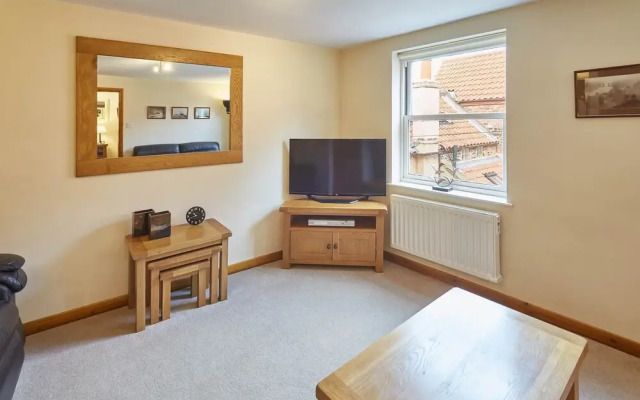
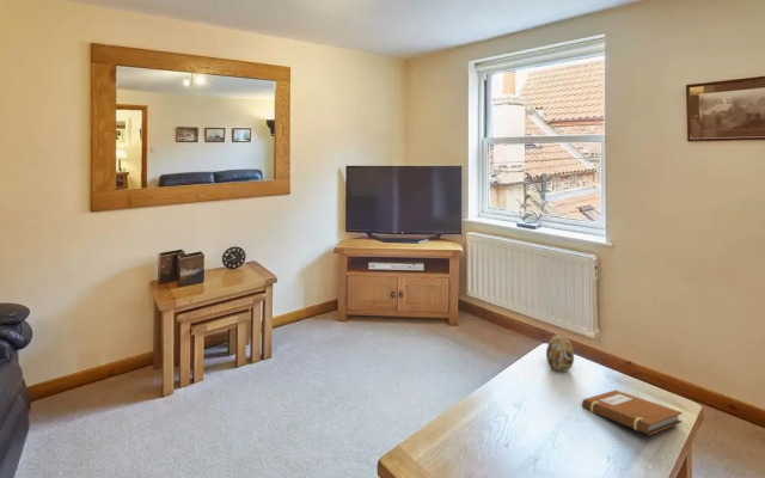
+ notebook (628, 410)
+ decorative egg (559, 351)
